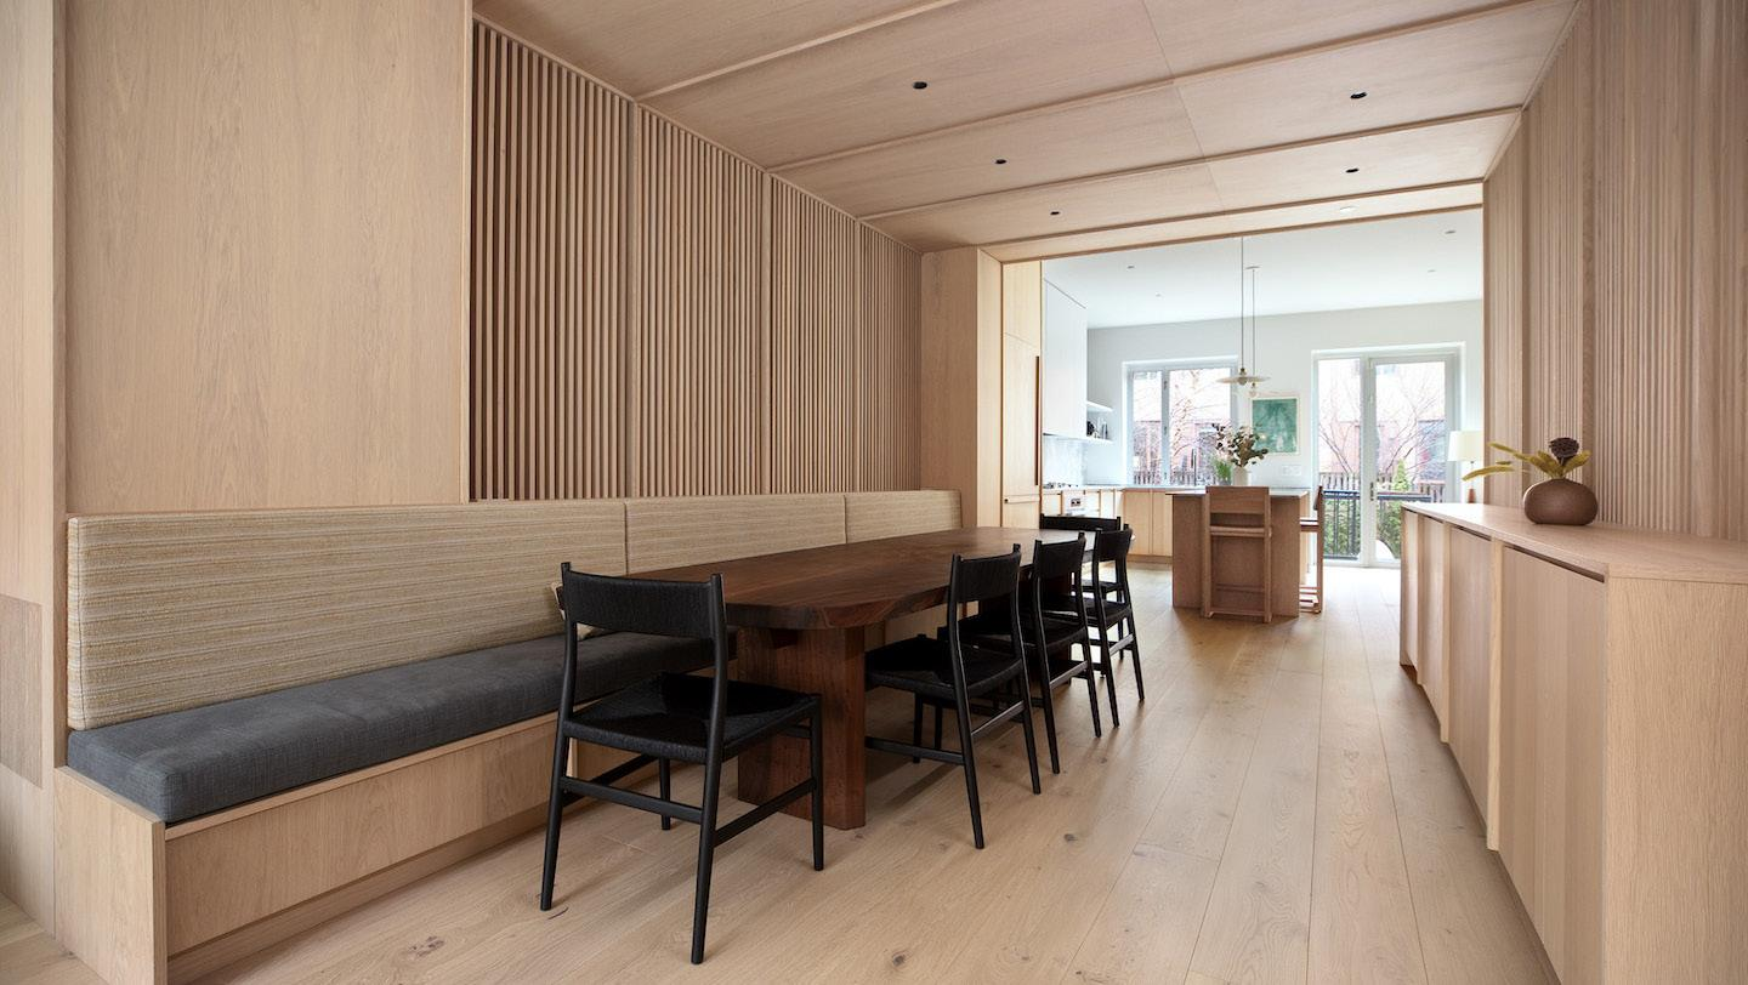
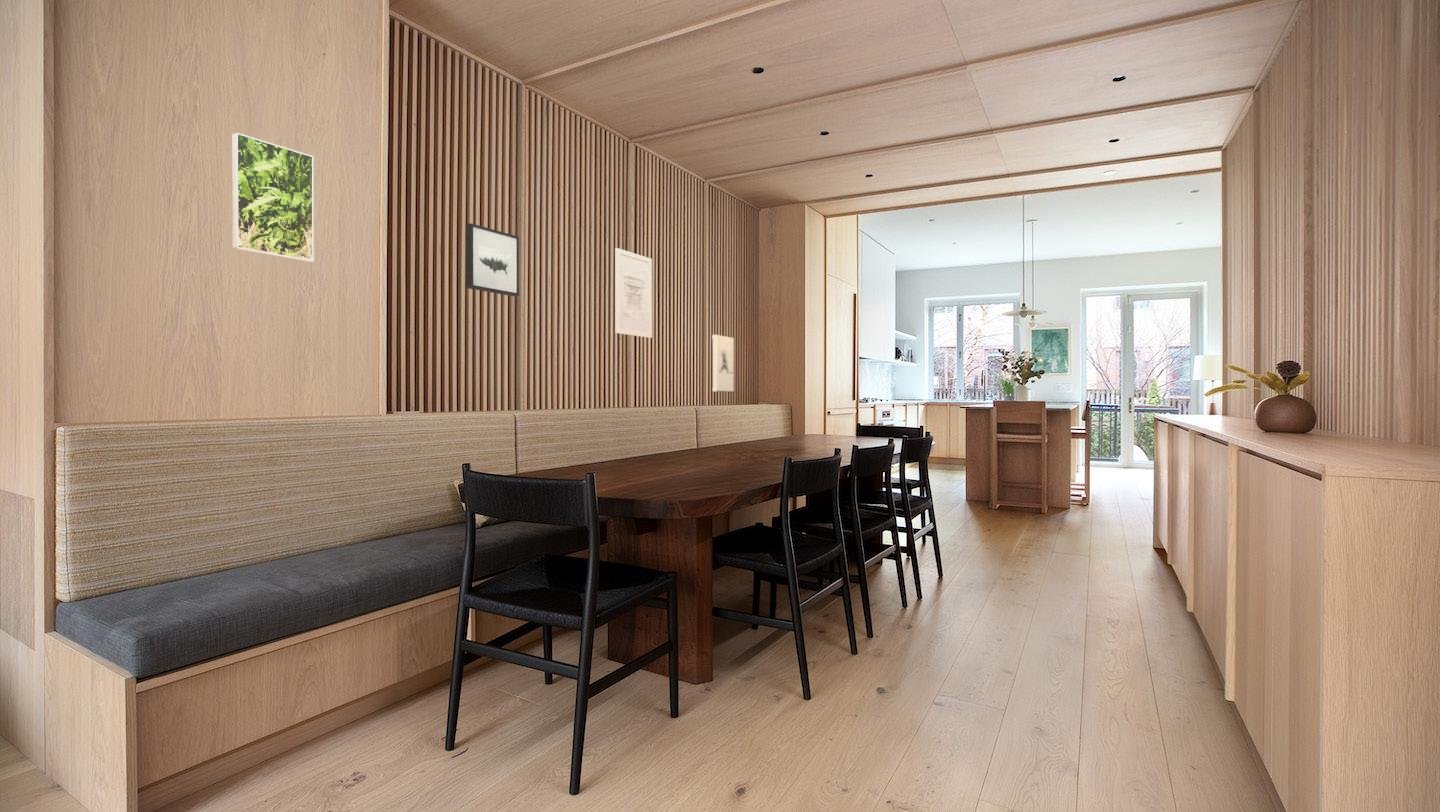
+ wall art (493, 261)
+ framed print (274, 200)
+ wall art (634, 294)
+ wall sculpture (723, 364)
